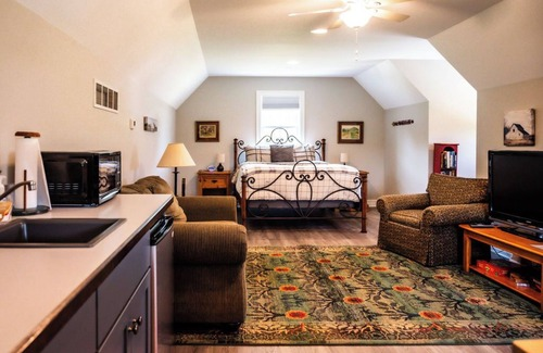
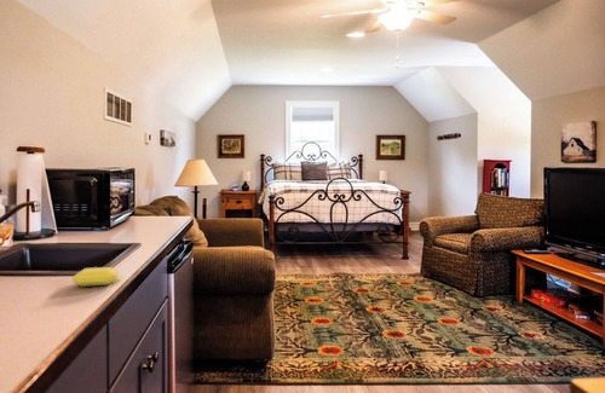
+ soap bar (96, 276)
